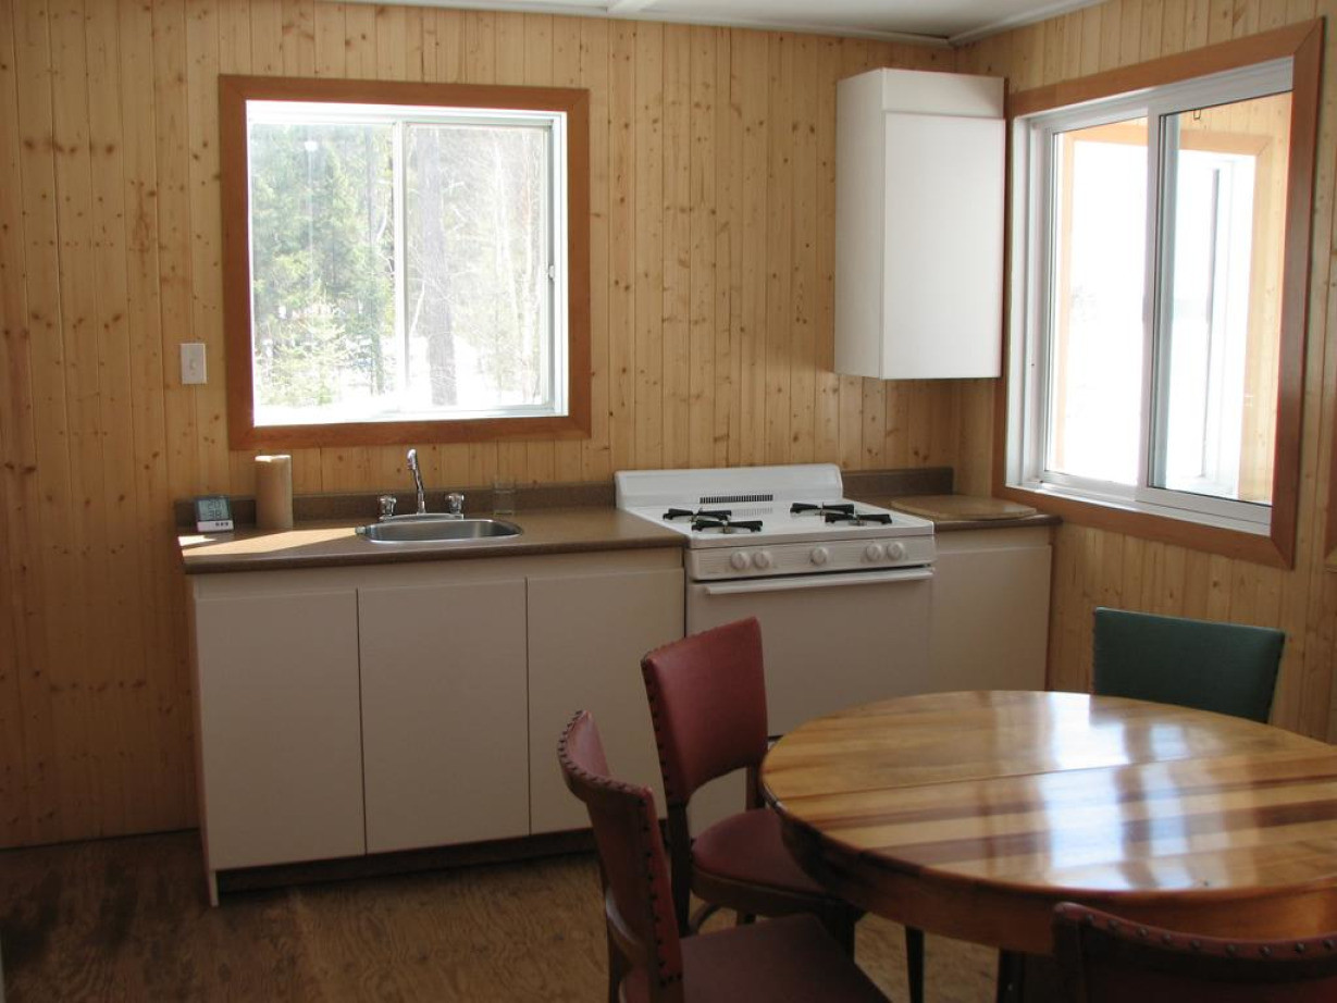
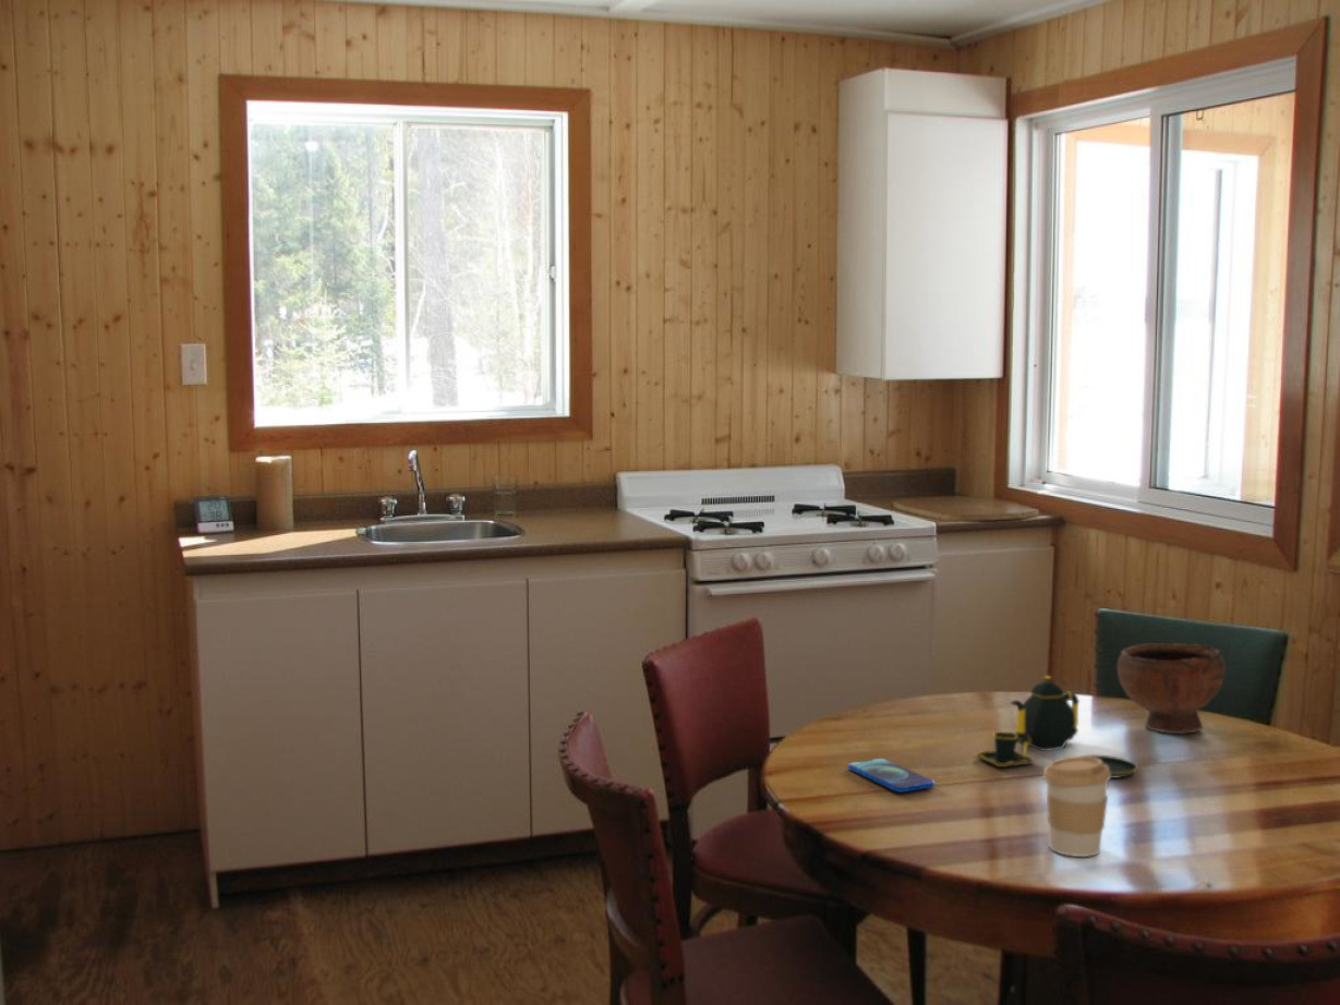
+ coffee cup (1075, 803)
+ teapot (1054, 725)
+ smartphone (890, 774)
+ bowl (1168, 687)
